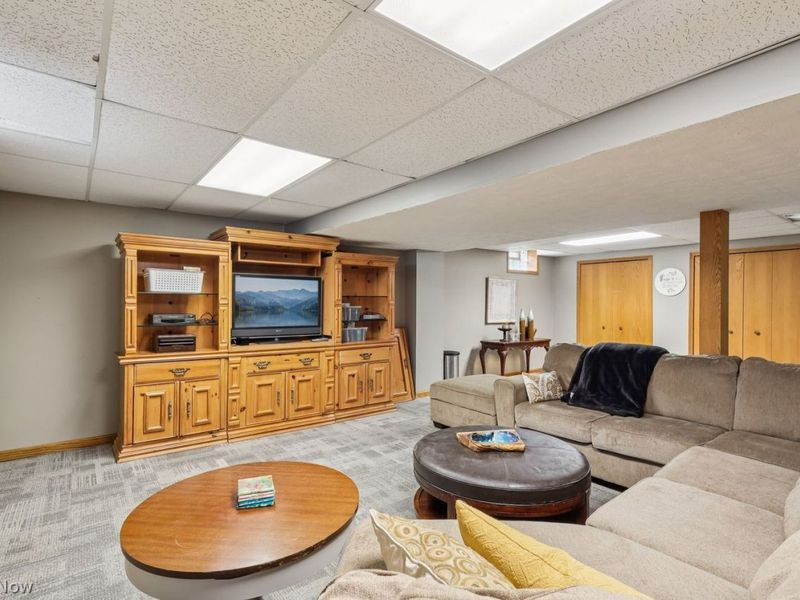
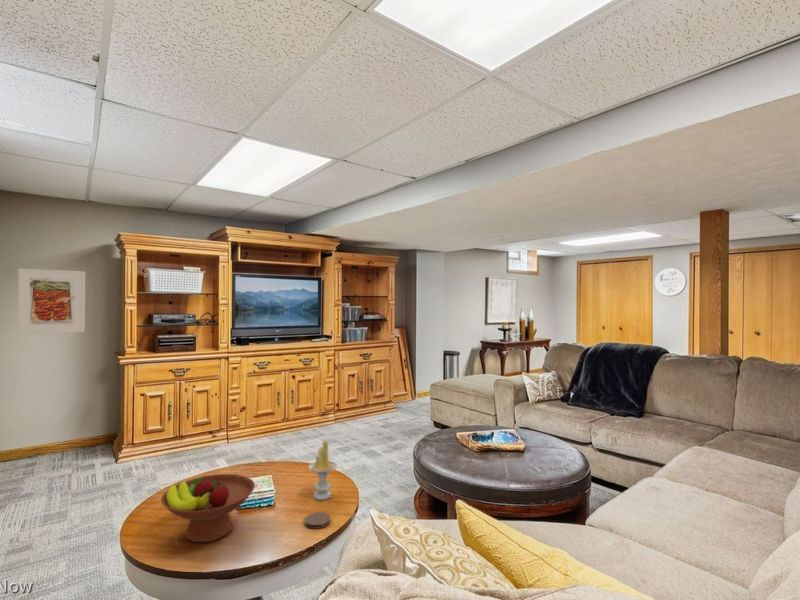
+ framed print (52, 301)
+ candle (322, 467)
+ coaster (317, 520)
+ fruit bowl (209, 503)
